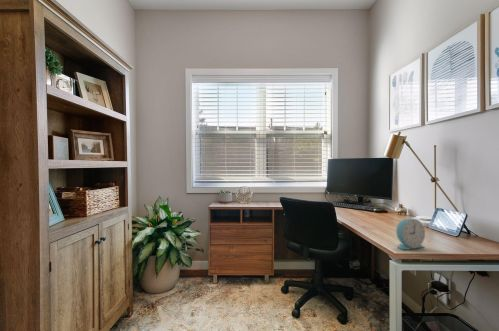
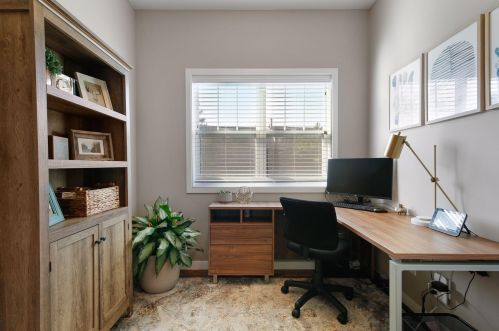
- alarm clock (408, 231)
